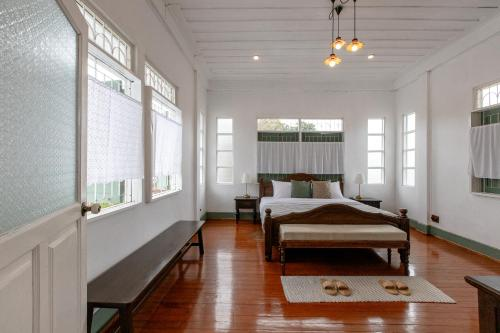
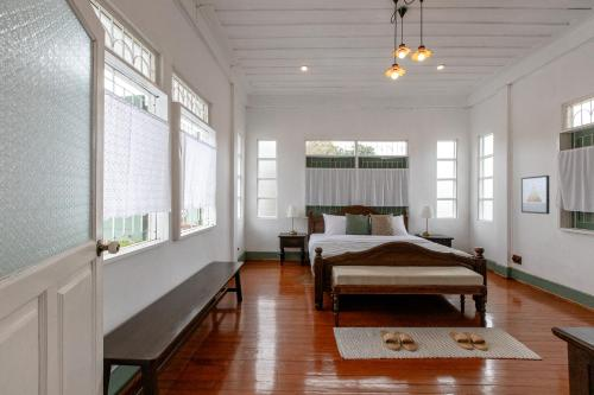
+ wall art (533, 195)
